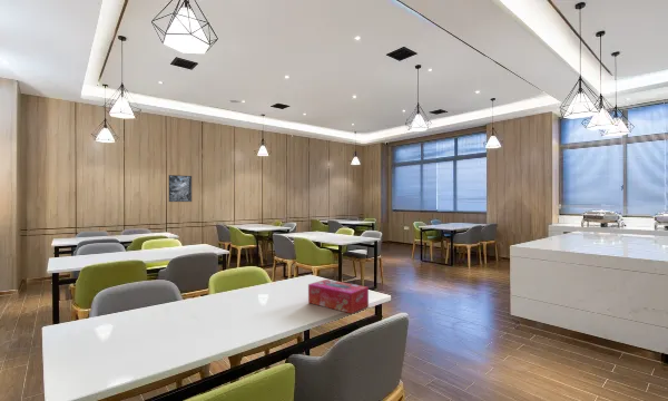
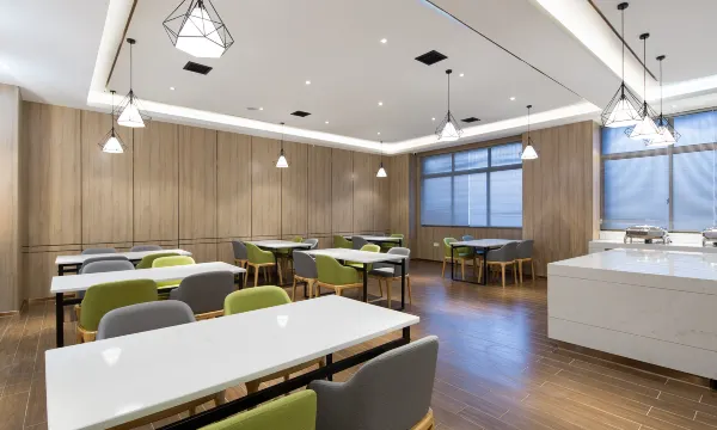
- tissue box (337, 294)
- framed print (180, 188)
